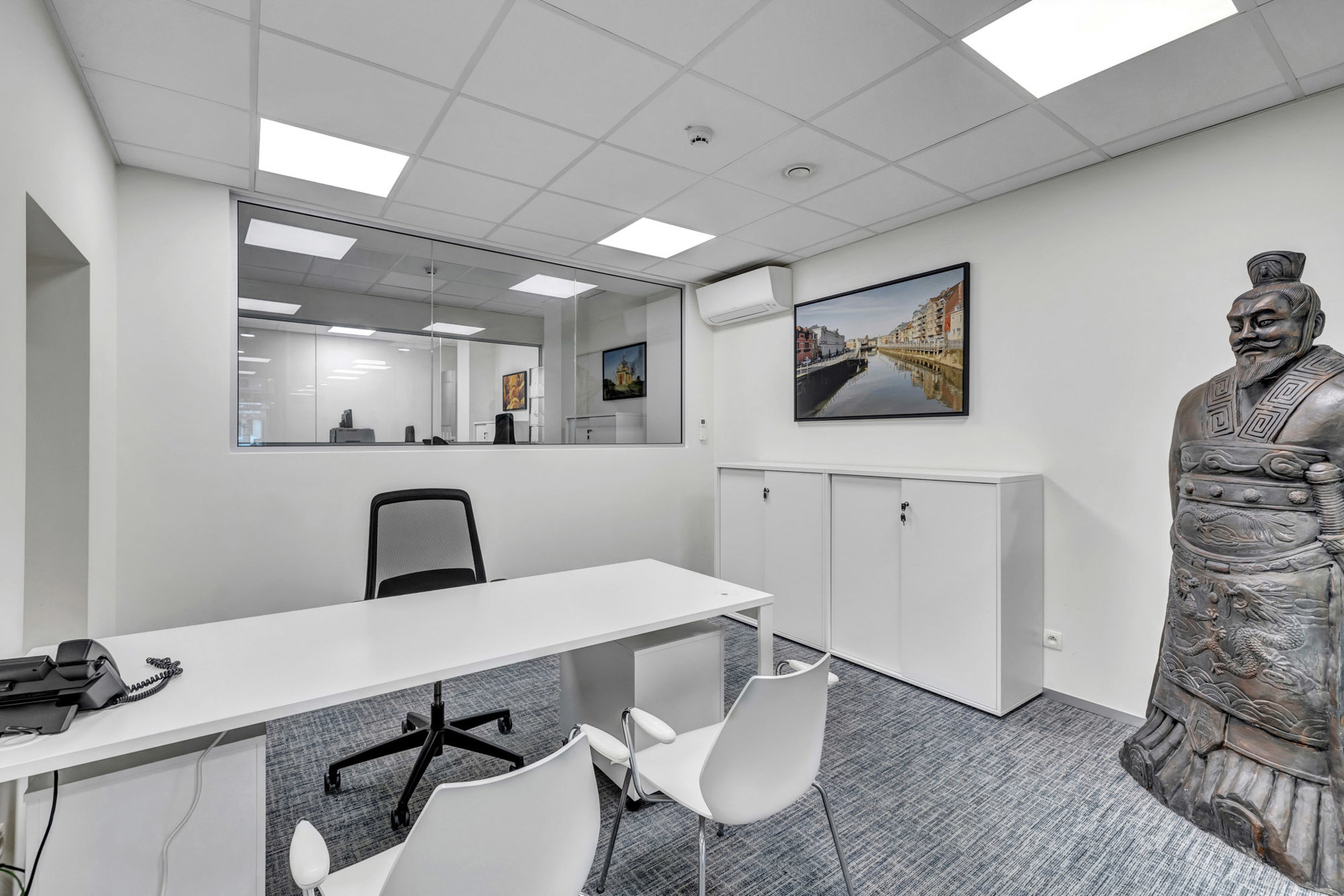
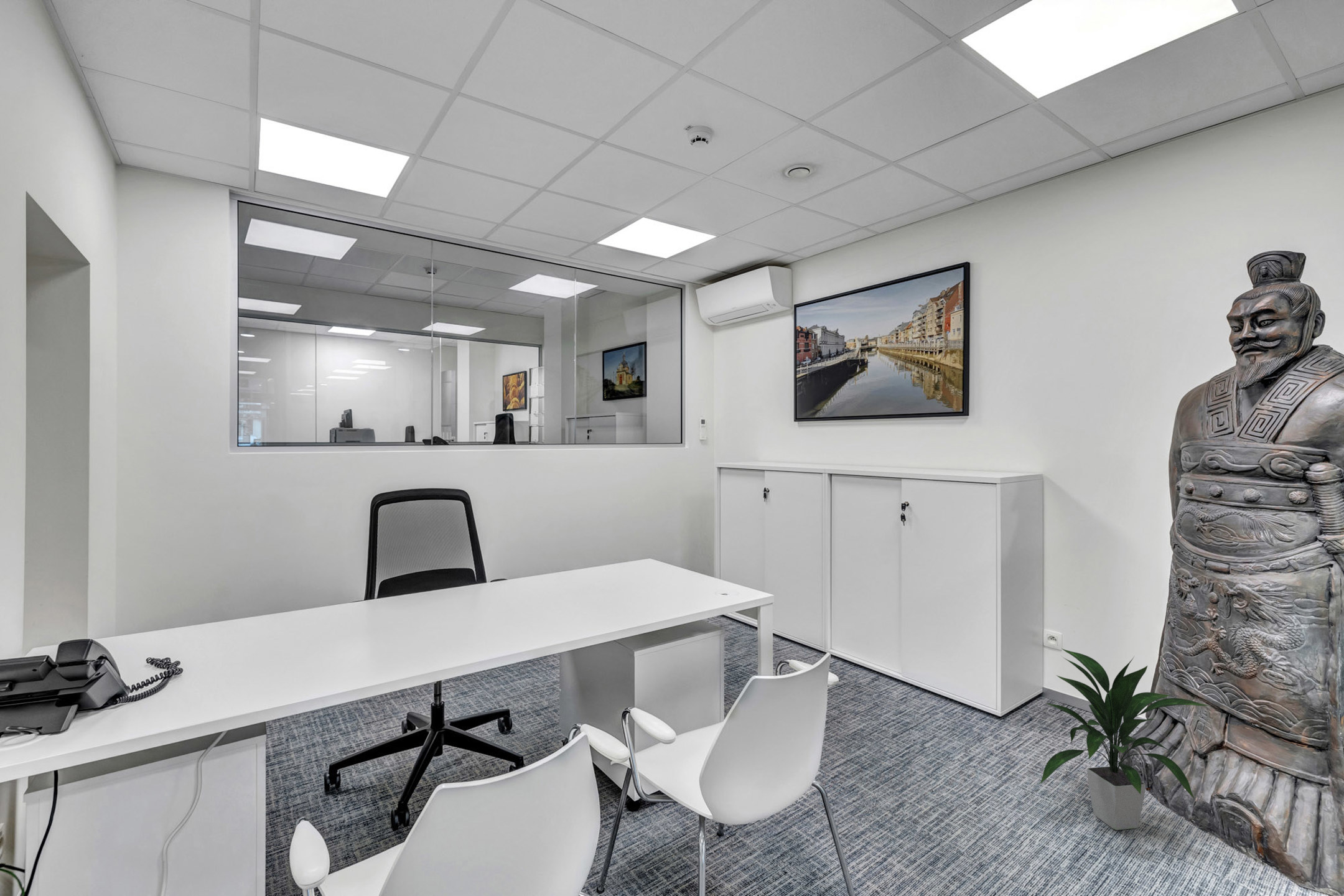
+ indoor plant (1108, 734)
